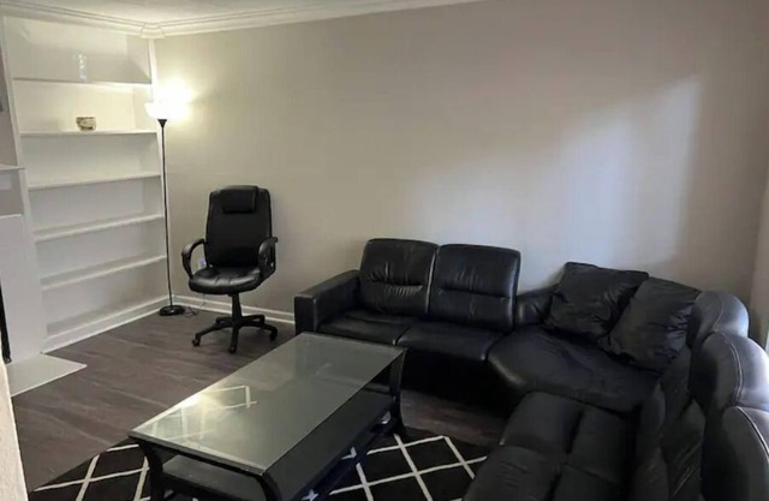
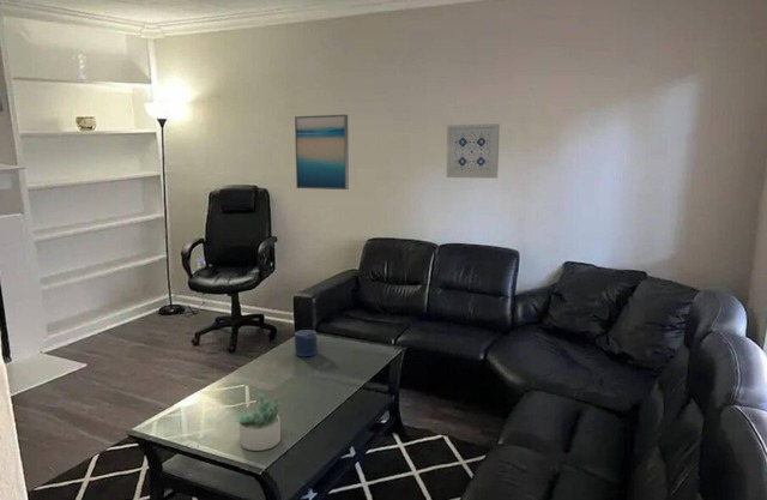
+ wall art (472, 151)
+ succulent plant (258, 416)
+ candle (306, 343)
+ wall art (321, 152)
